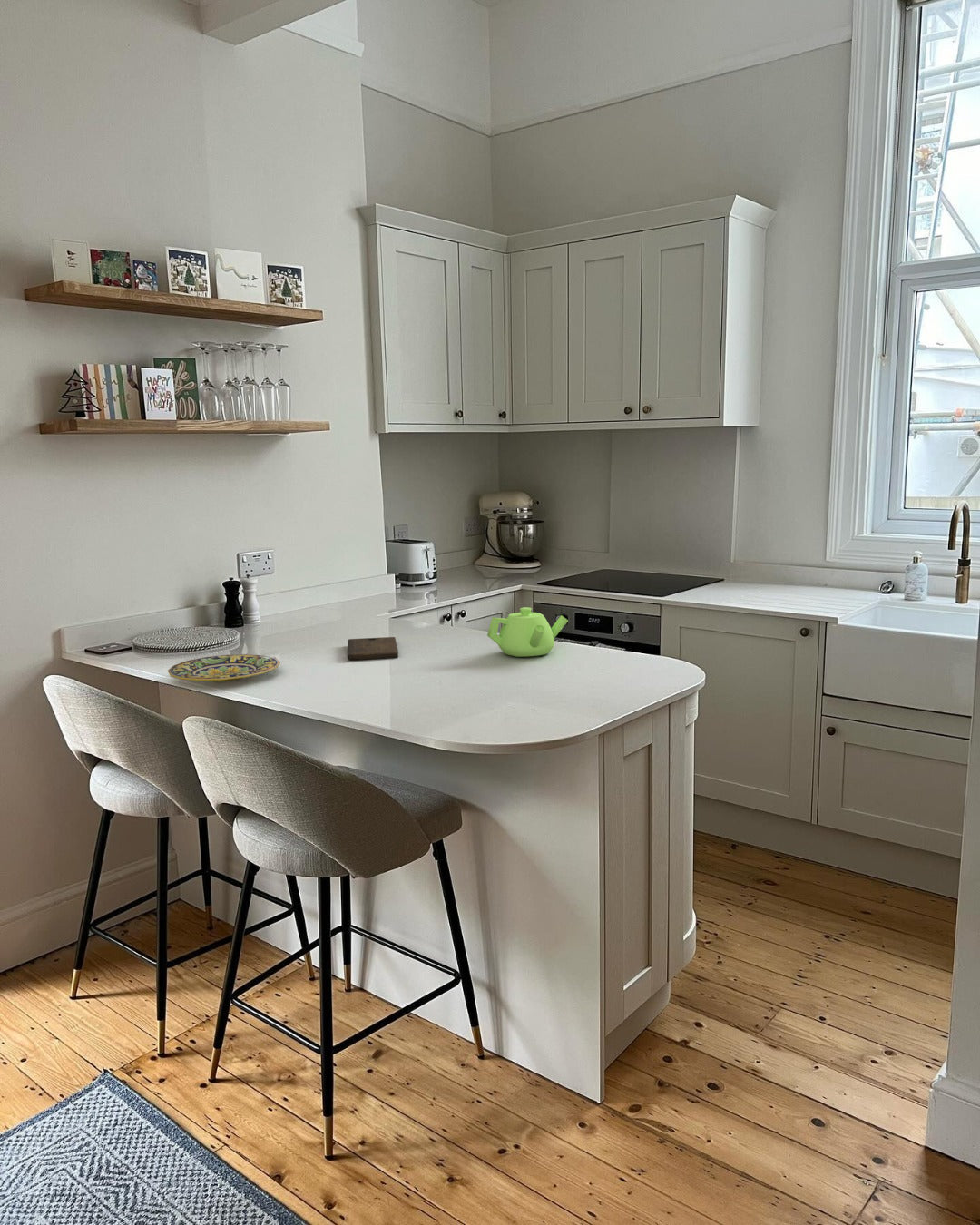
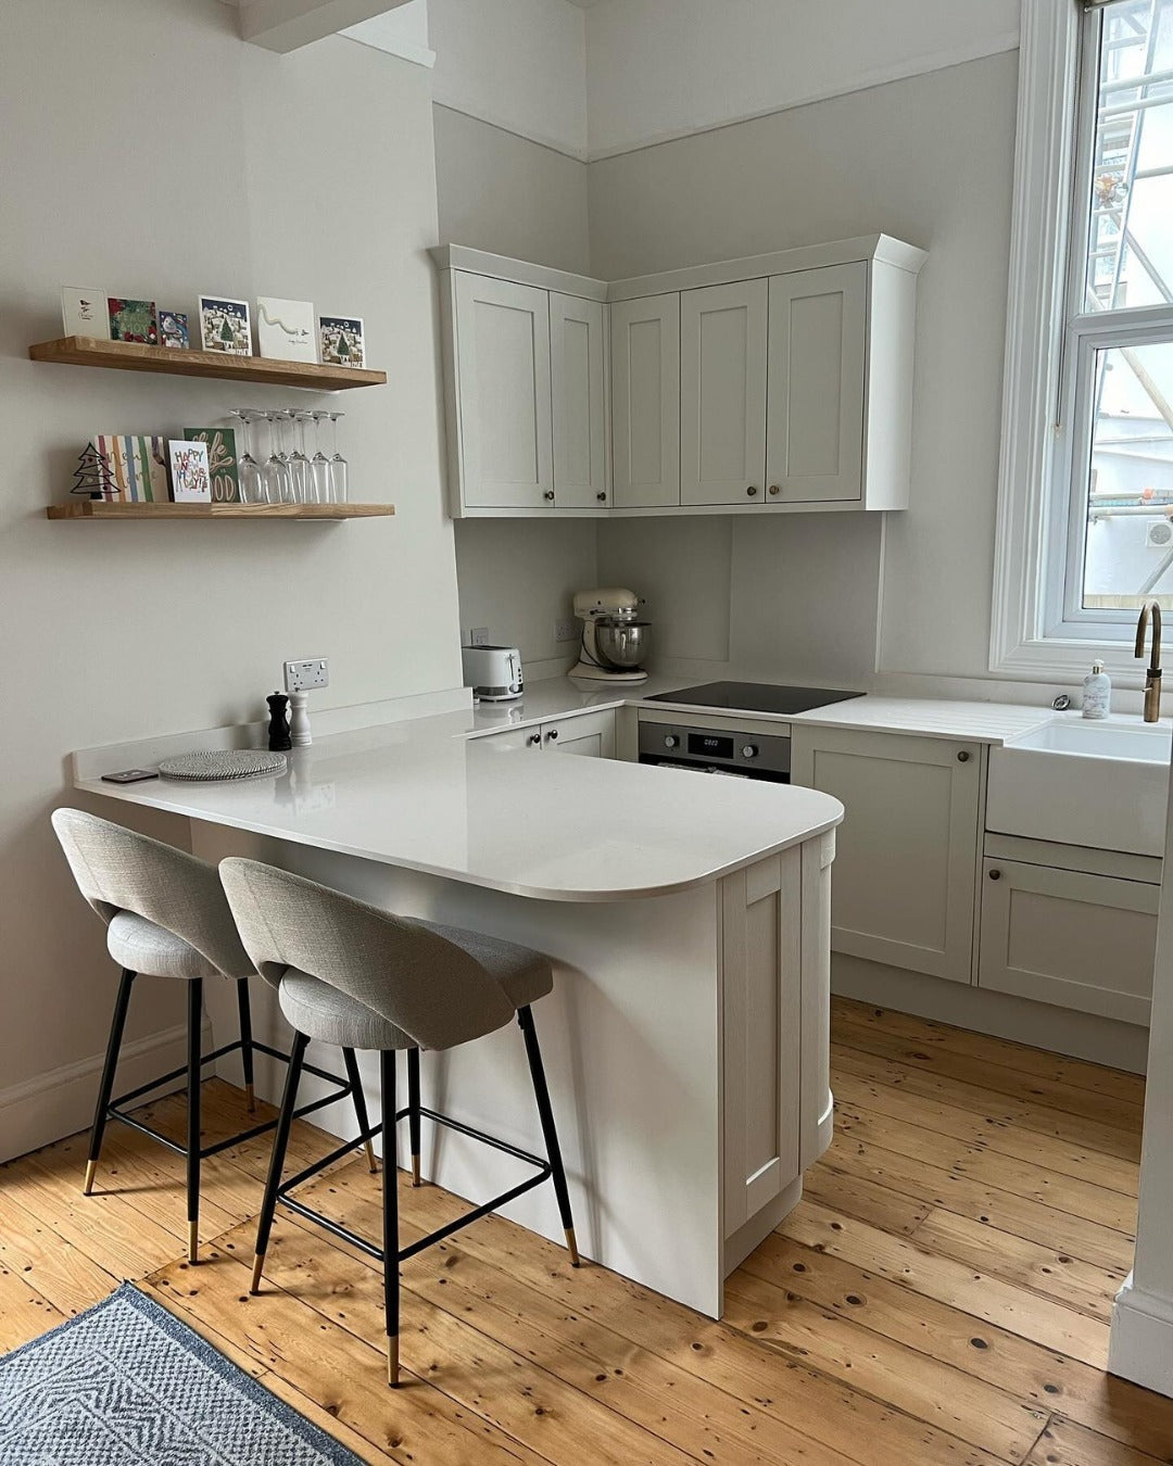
- cutting board (372, 648)
- plate (225, 671)
- teapot (531, 632)
